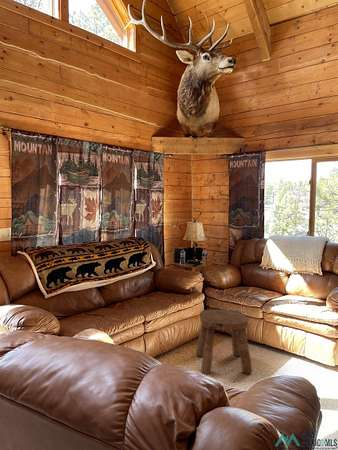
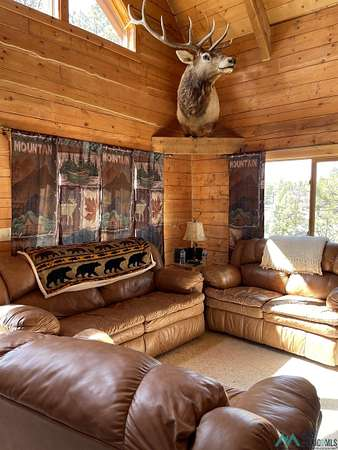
- stool (213, 339)
